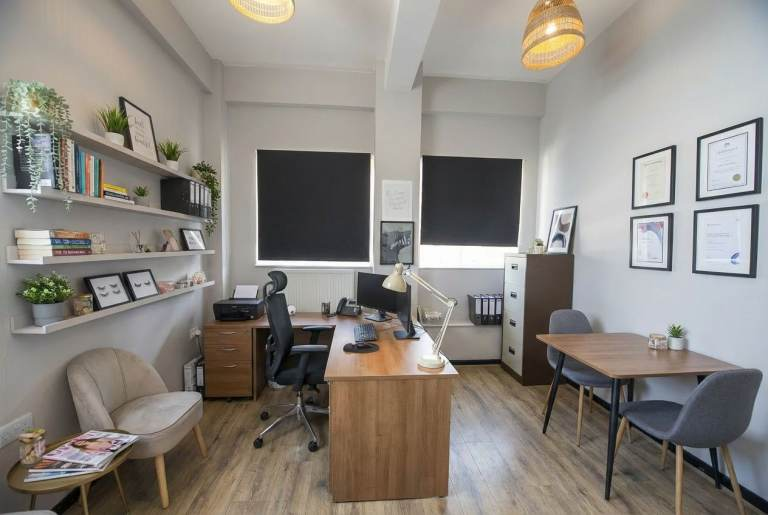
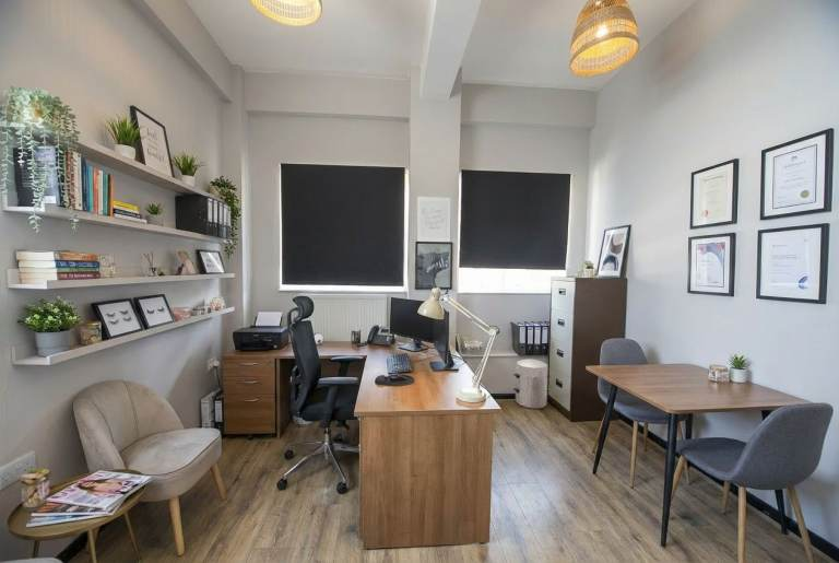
+ waste bin (531, 380)
